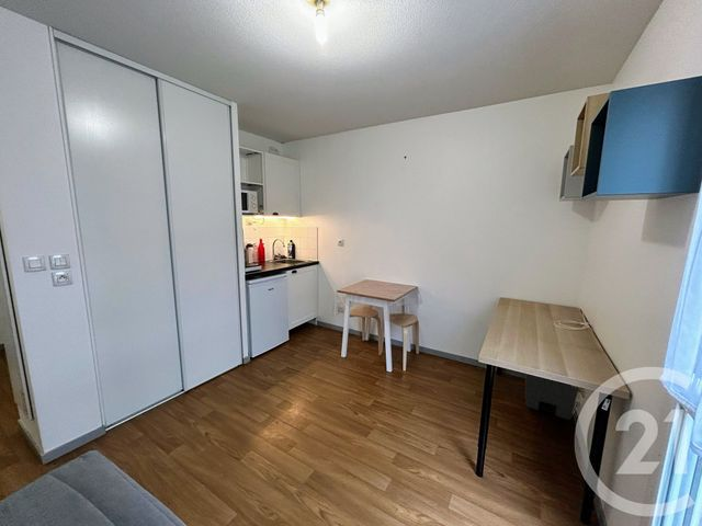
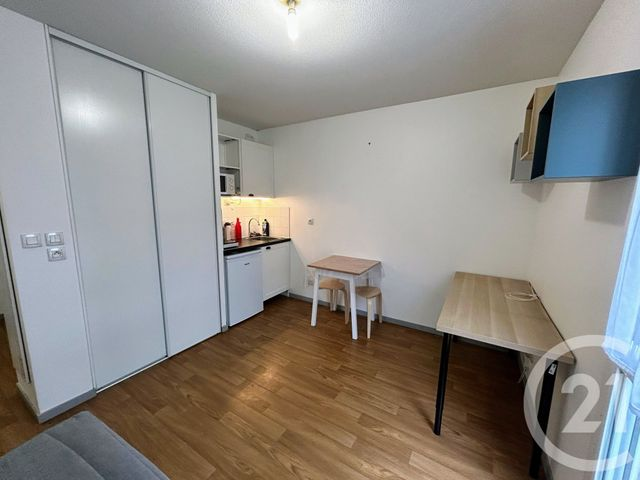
- trash can (548, 380)
